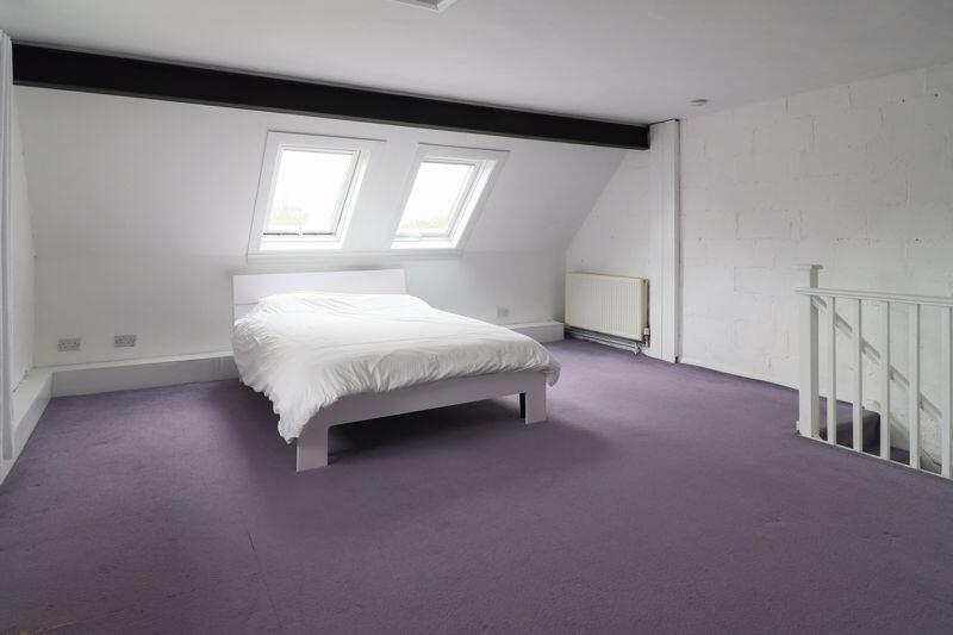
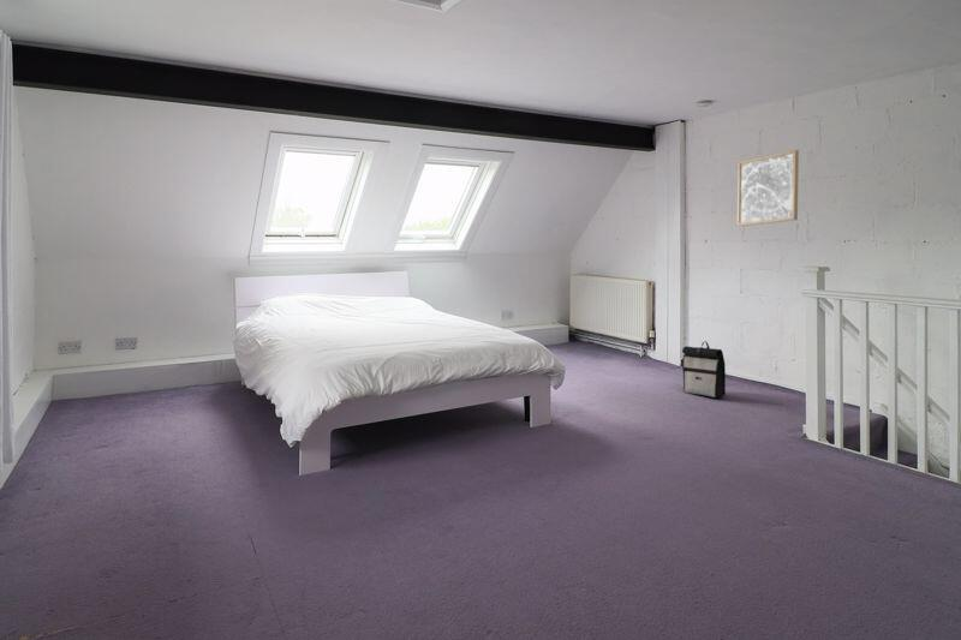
+ backpack (703, 367)
+ wall art (766, 190)
